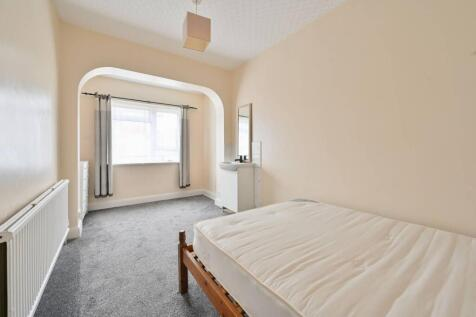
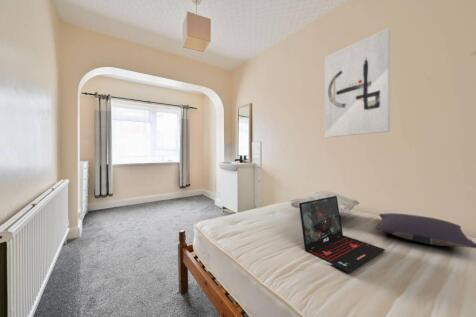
+ wall art (353, 89)
+ pillow (418, 227)
+ laptop (341, 227)
+ decorative pillow (325, 197)
